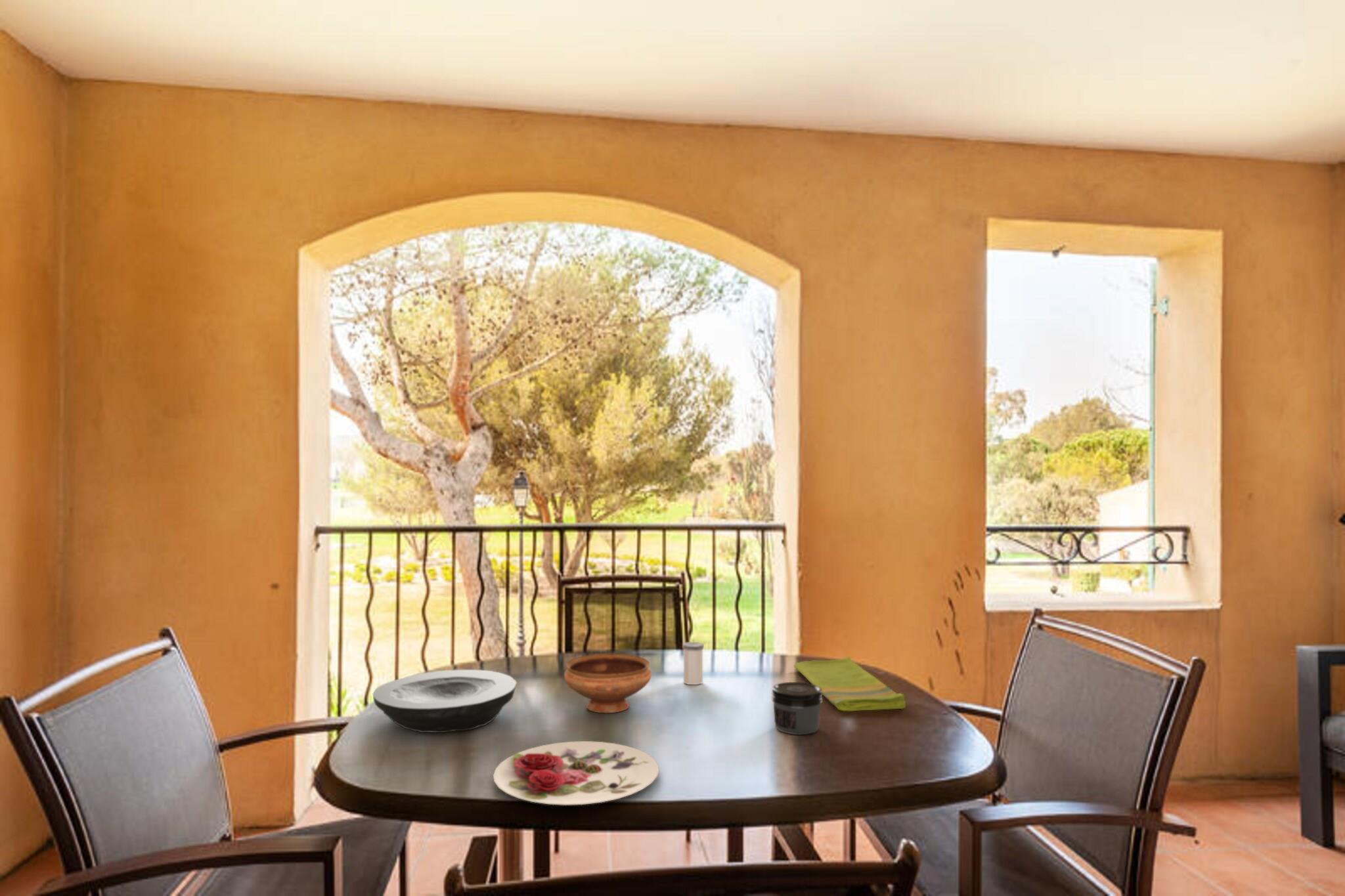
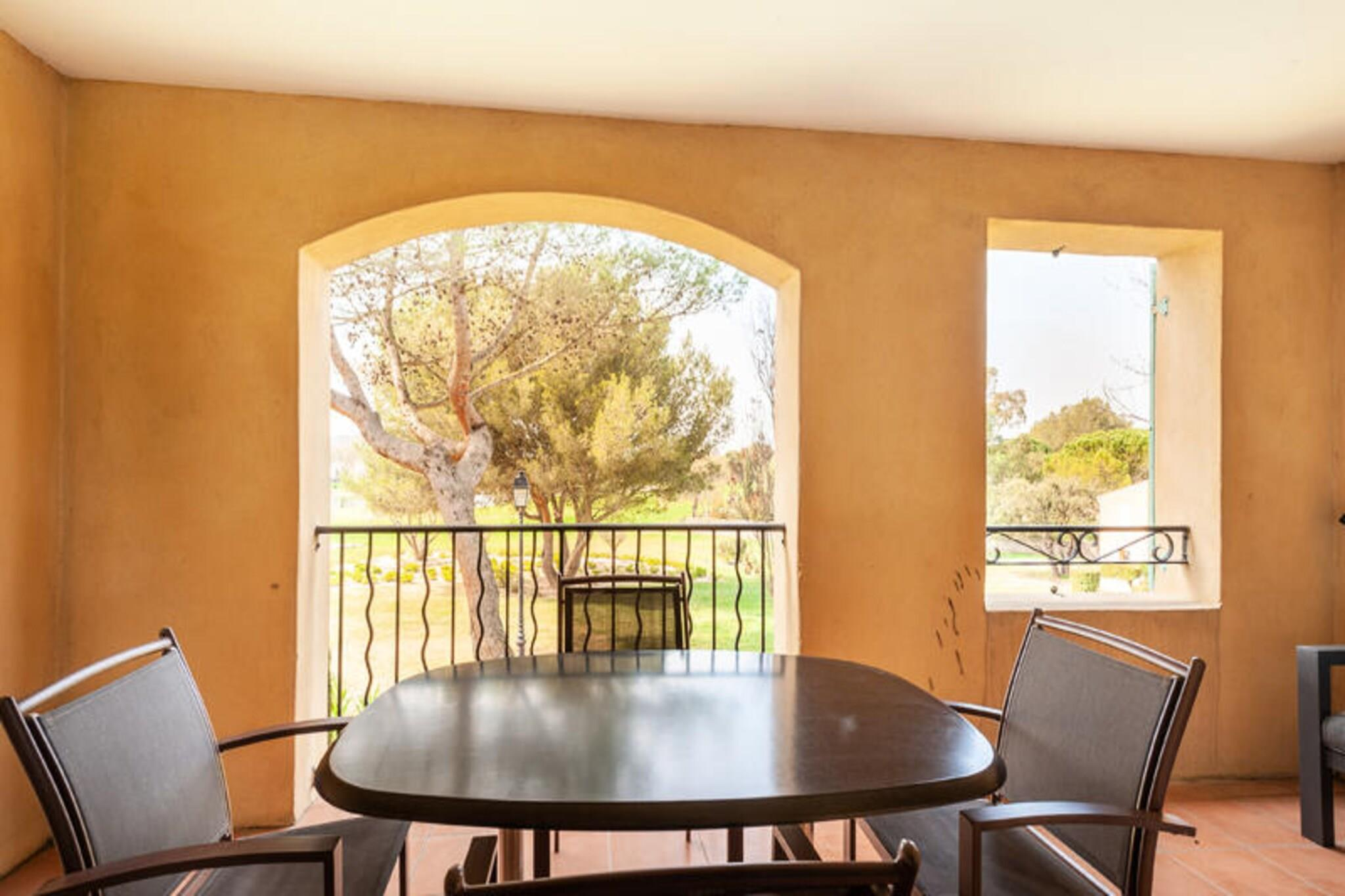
- jar (797, 708)
- plate (446, 703)
- plate (577, 769)
- salt shaker (693, 663)
- dish towel (845, 681)
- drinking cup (607, 685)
